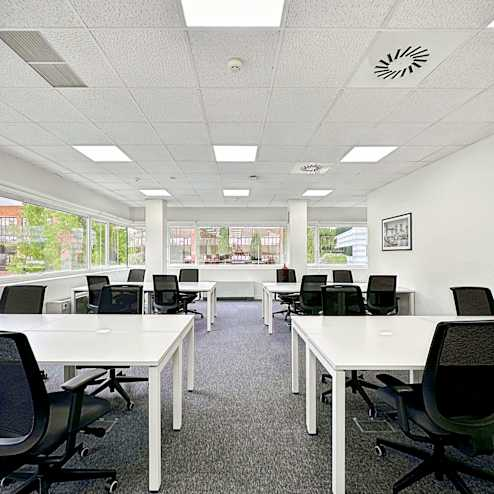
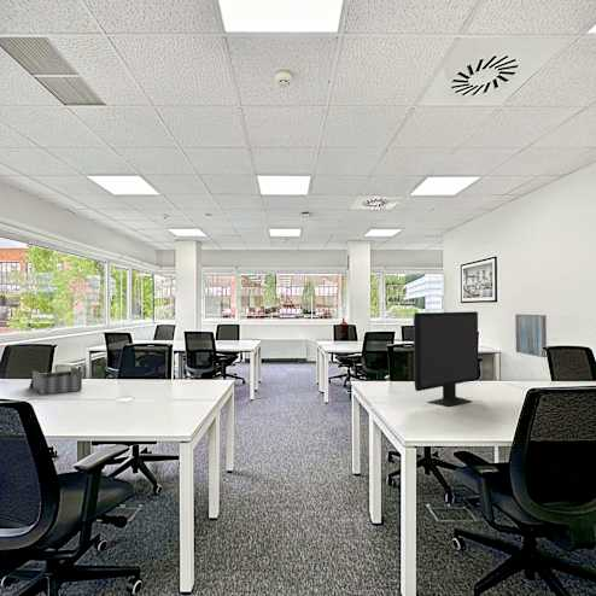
+ monitor (449, 356)
+ desk organizer (54, 379)
+ wall art (530, 334)
